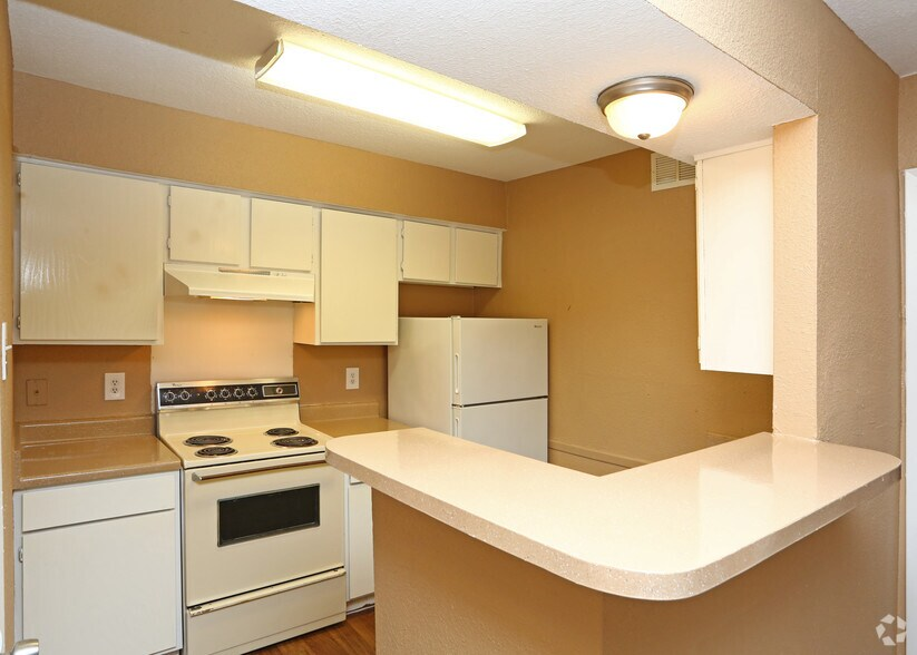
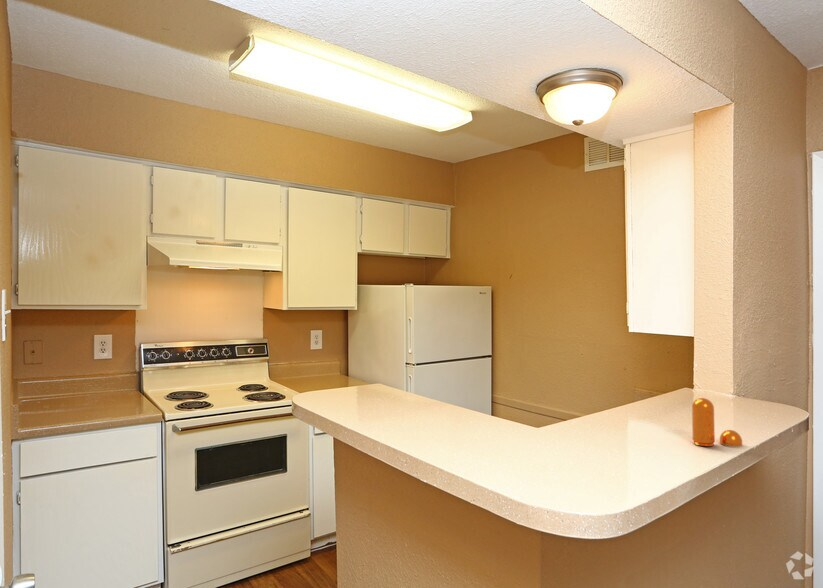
+ pepper shaker (713, 421)
